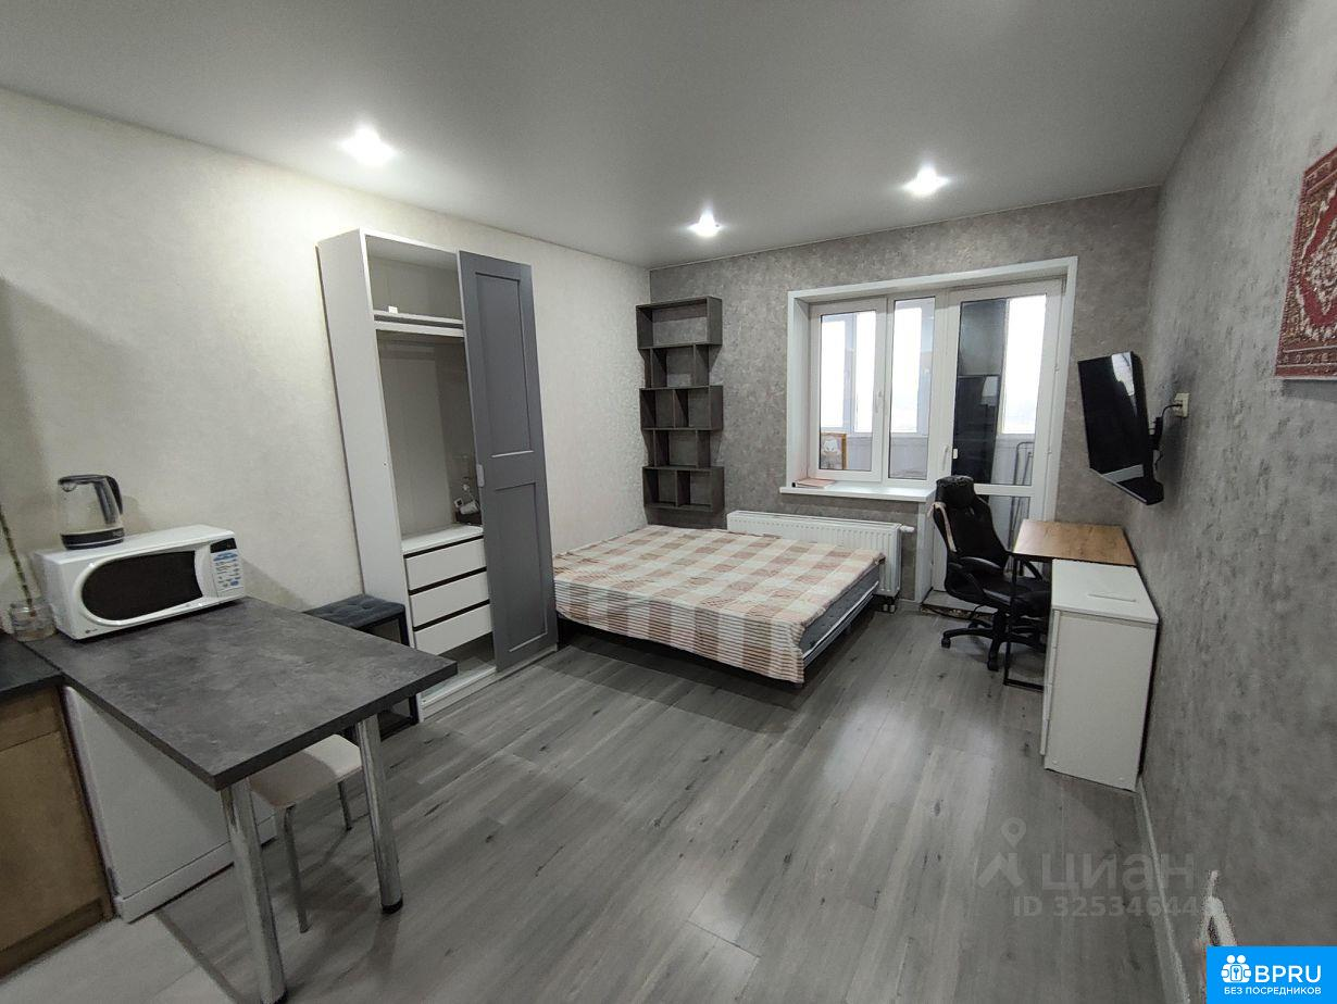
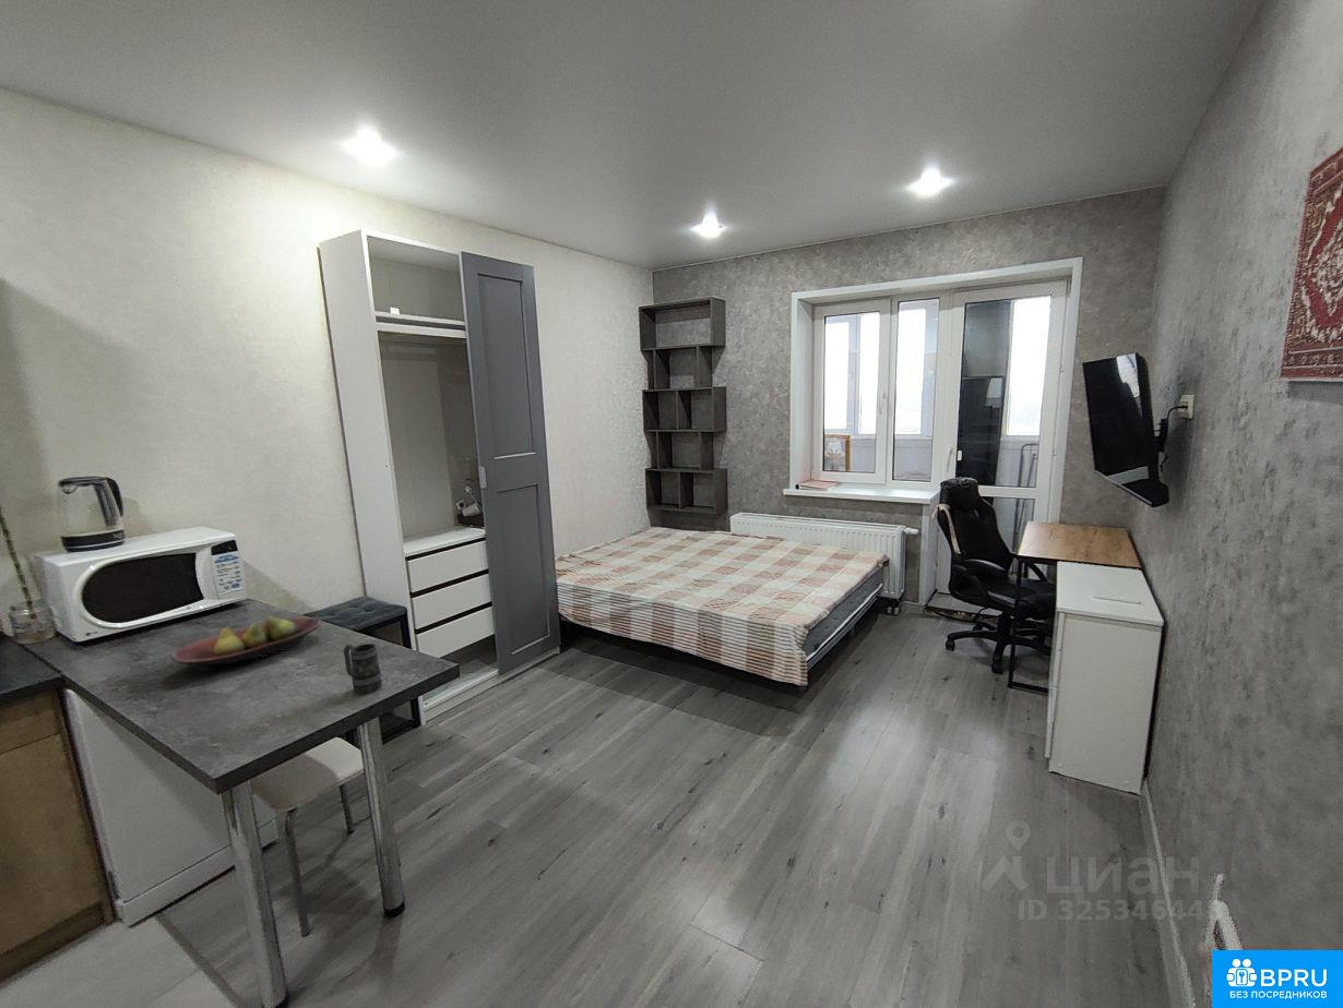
+ fruit bowl (251, 638)
+ mug (361, 667)
